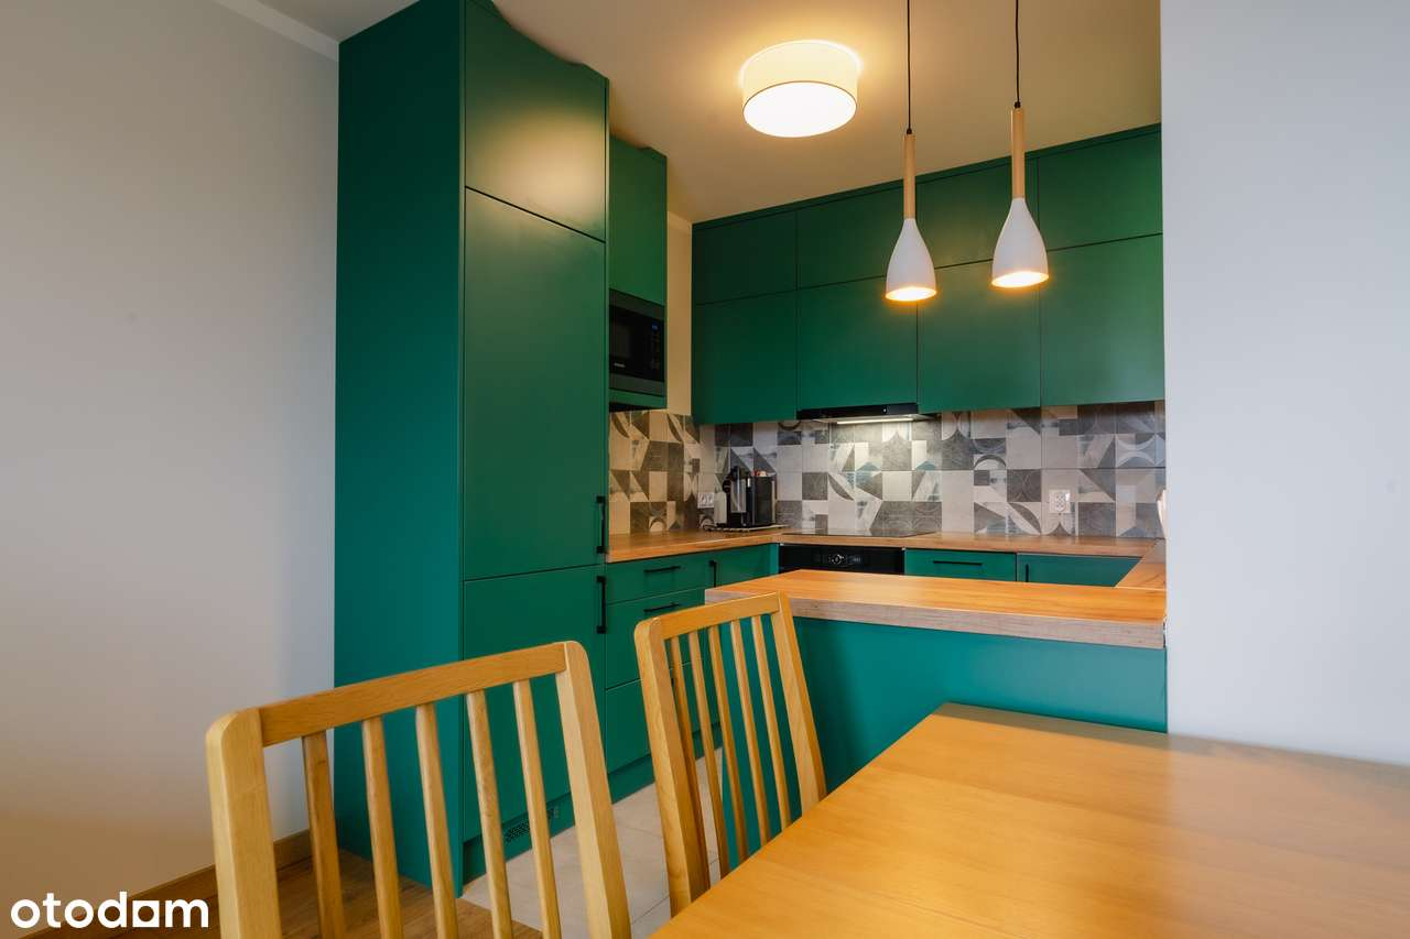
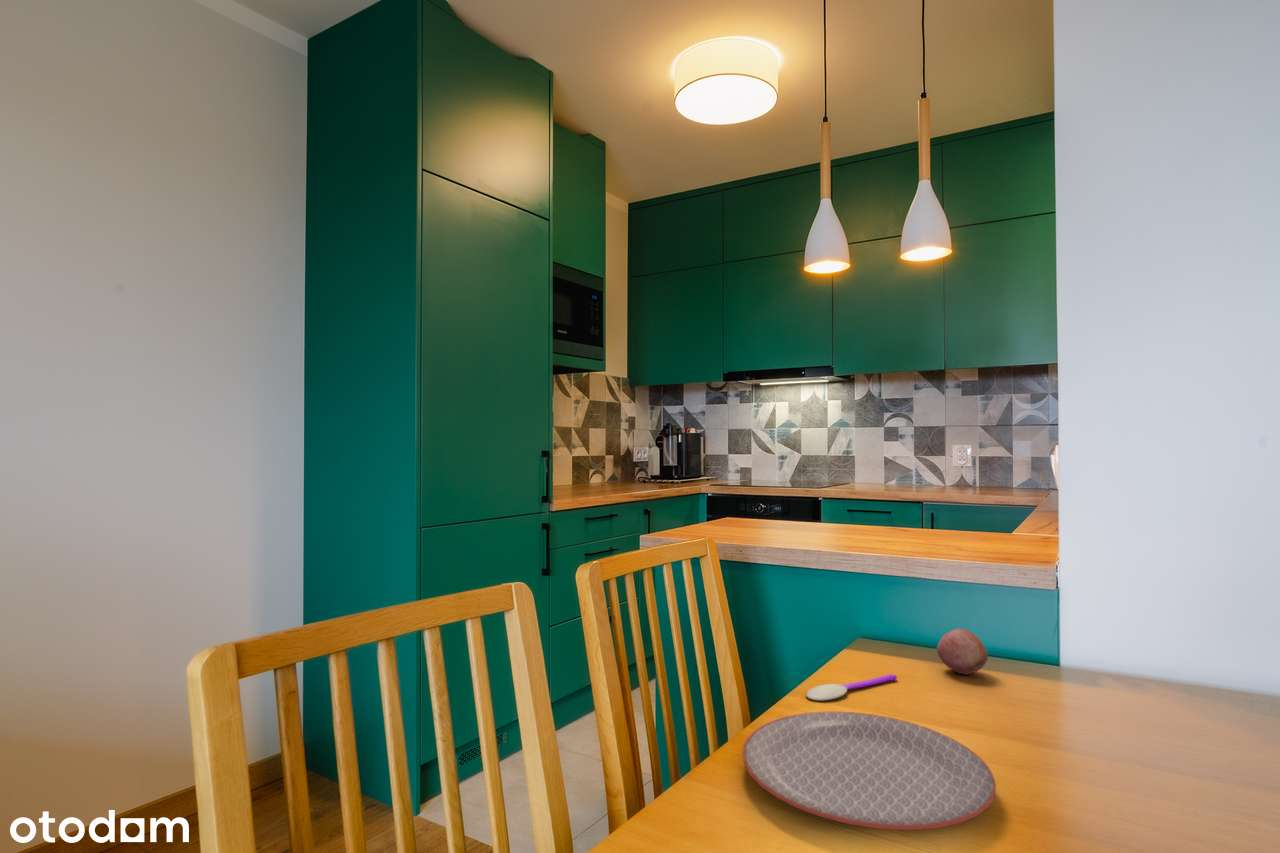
+ spoon (853, 684)
+ fruit (962, 651)
+ plate (862, 768)
